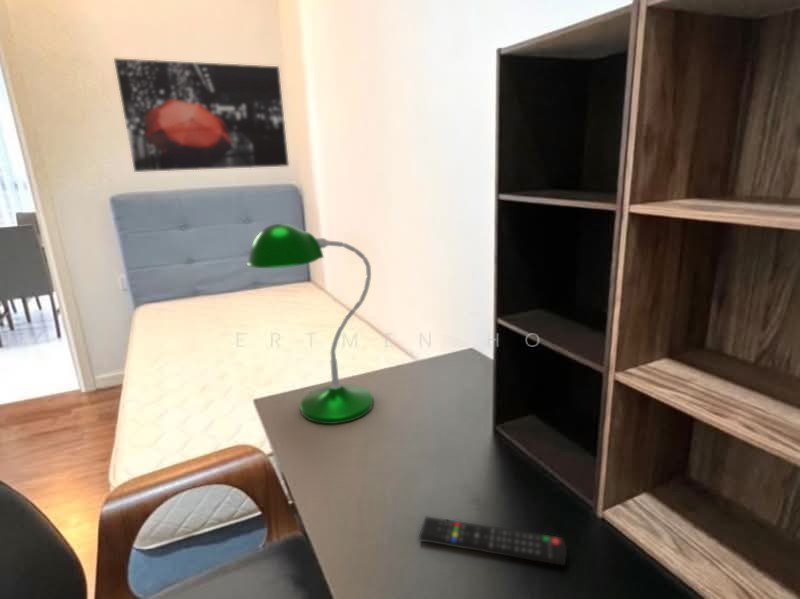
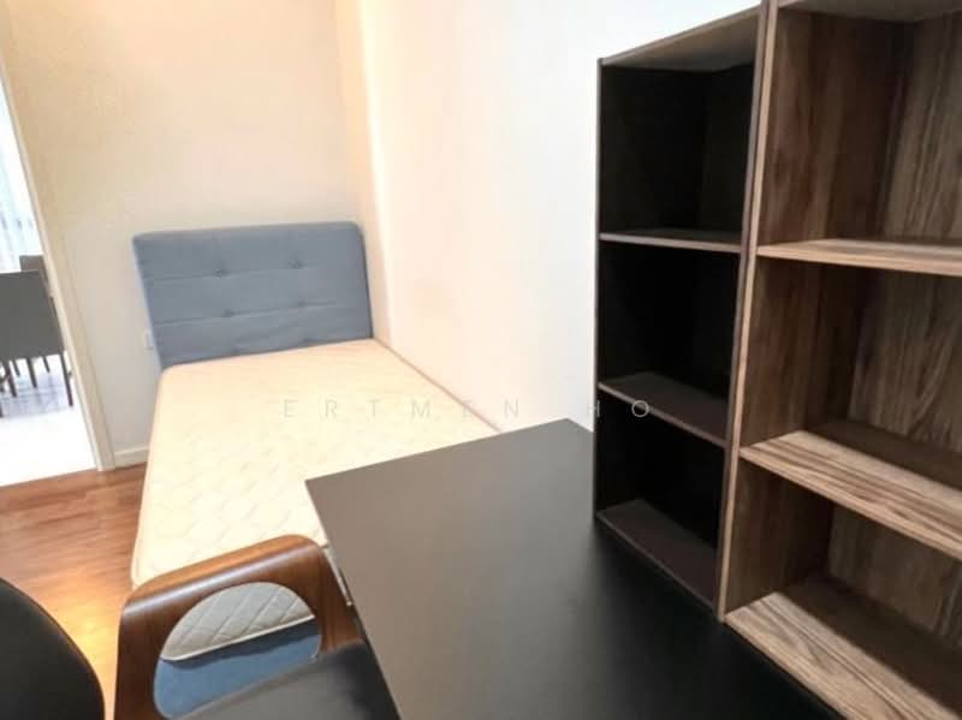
- wall art (209, 117)
- remote control (491, 541)
- desk lamp (337, 330)
